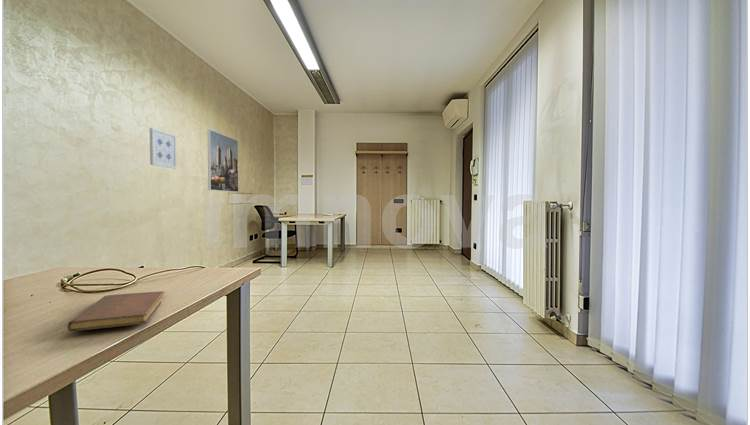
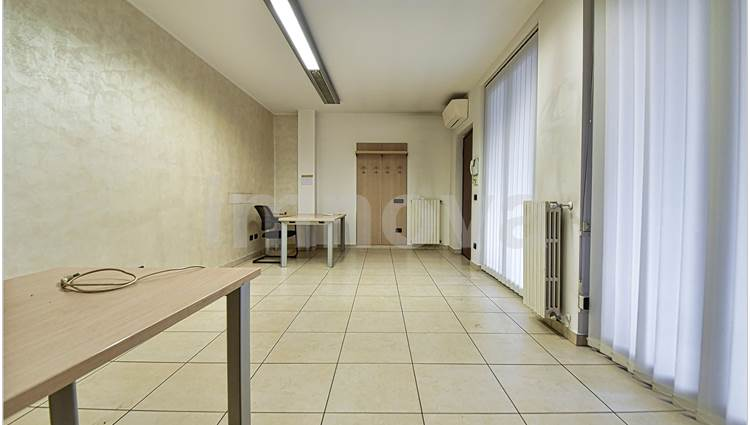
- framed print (224, 163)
- notebook (123, 308)
- wall art (163, 149)
